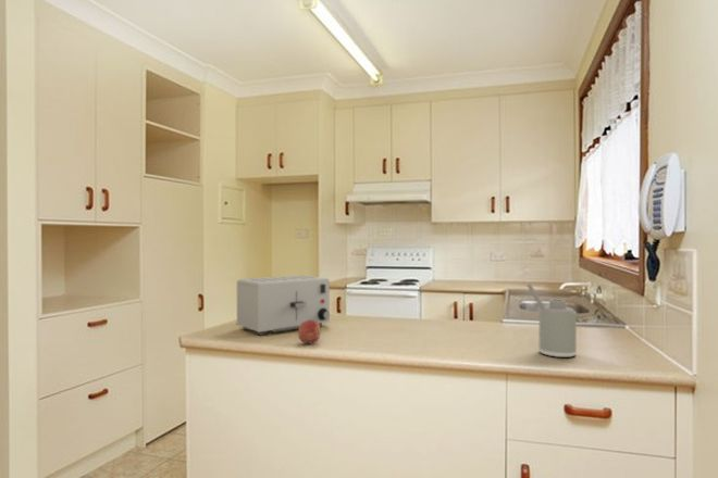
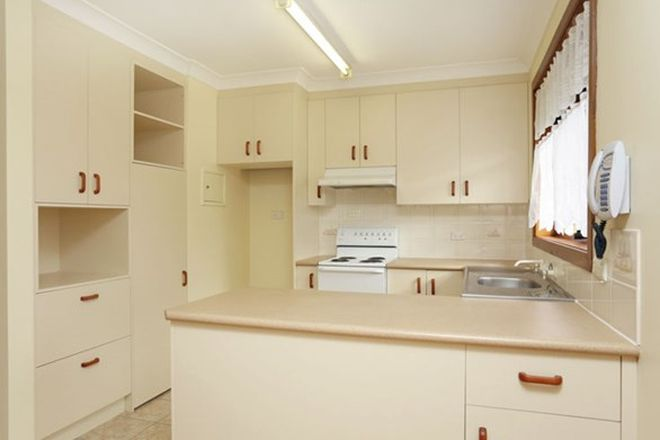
- toaster (285, 303)
- soap dispenser (550, 318)
- apple (309, 331)
